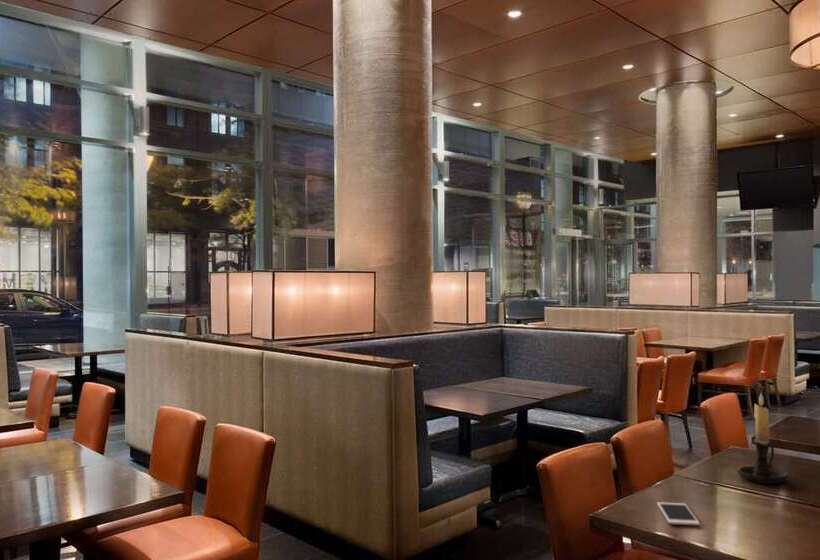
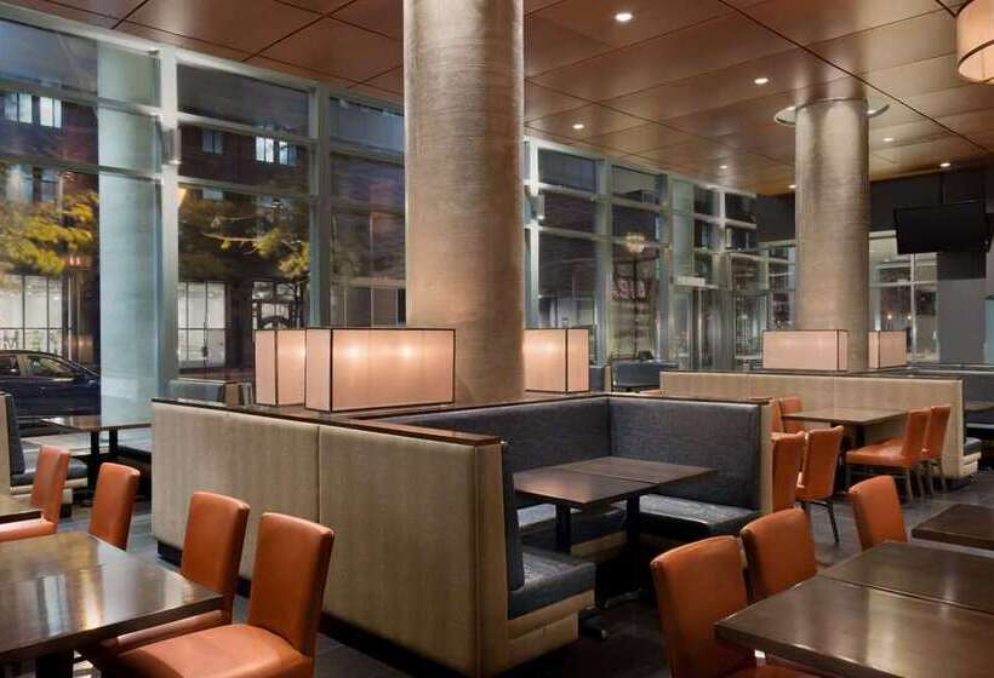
- cell phone (677, 513)
- candle holder (764, 433)
